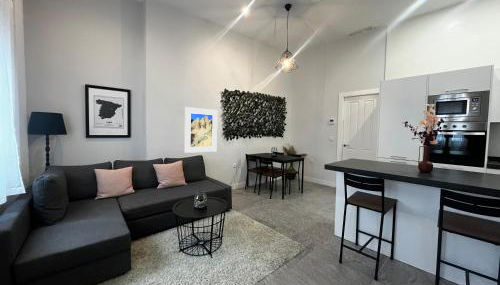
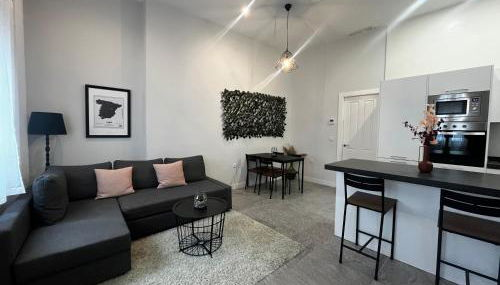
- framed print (201, 130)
